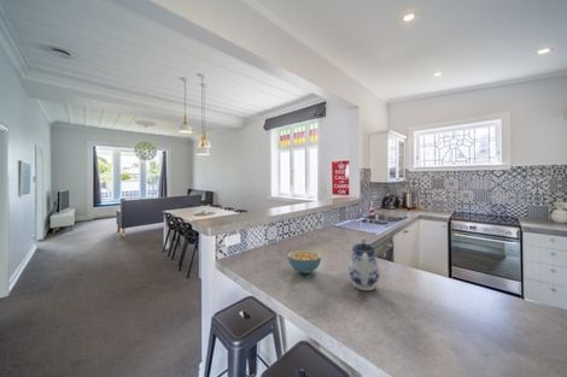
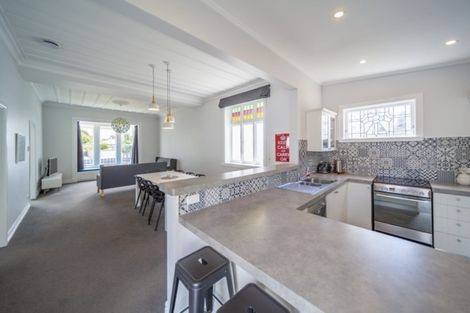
- teapot (363, 261)
- cereal bowl (304, 263)
